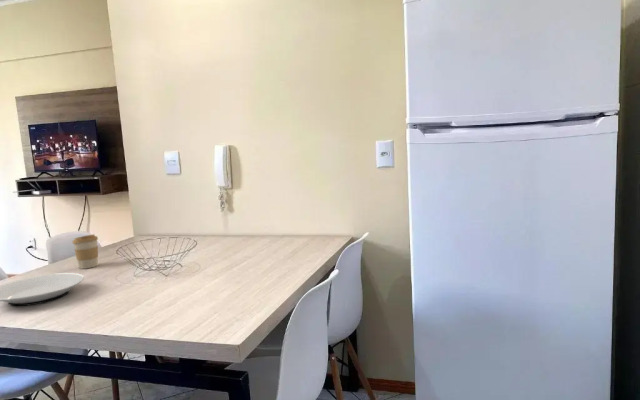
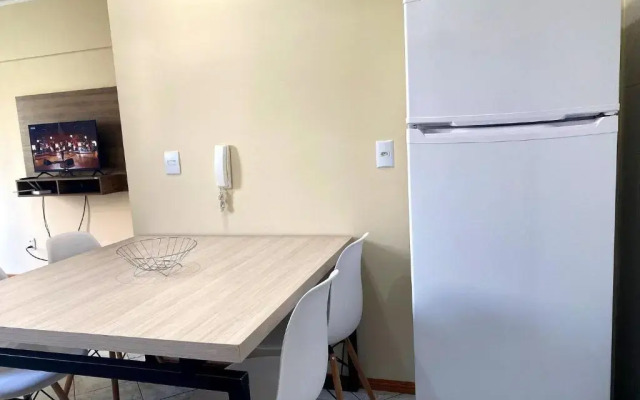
- plate (38, 290)
- coffee cup (86, 250)
